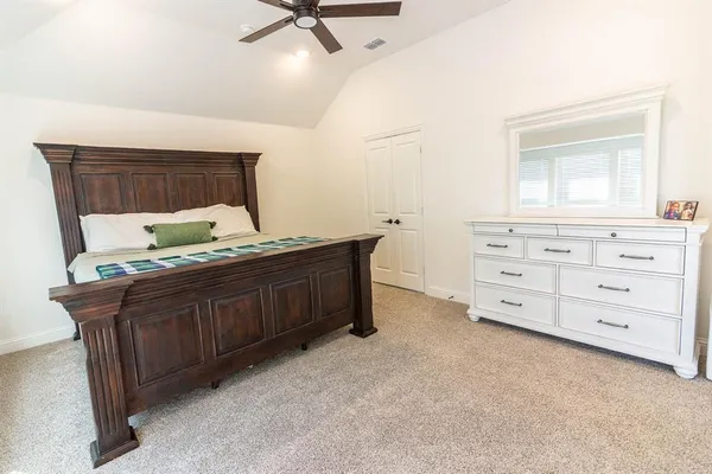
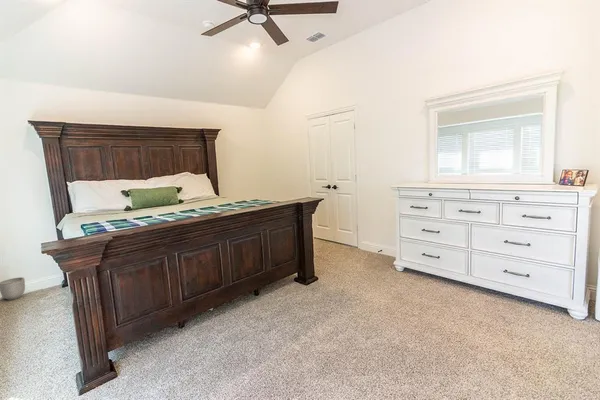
+ planter (12, 289)
